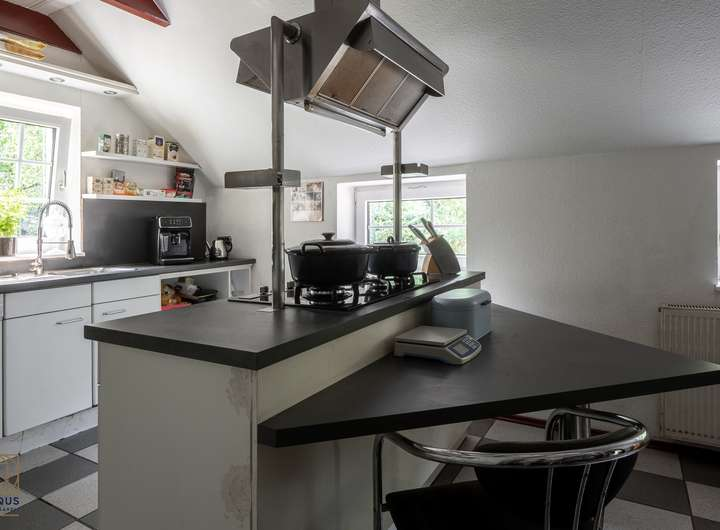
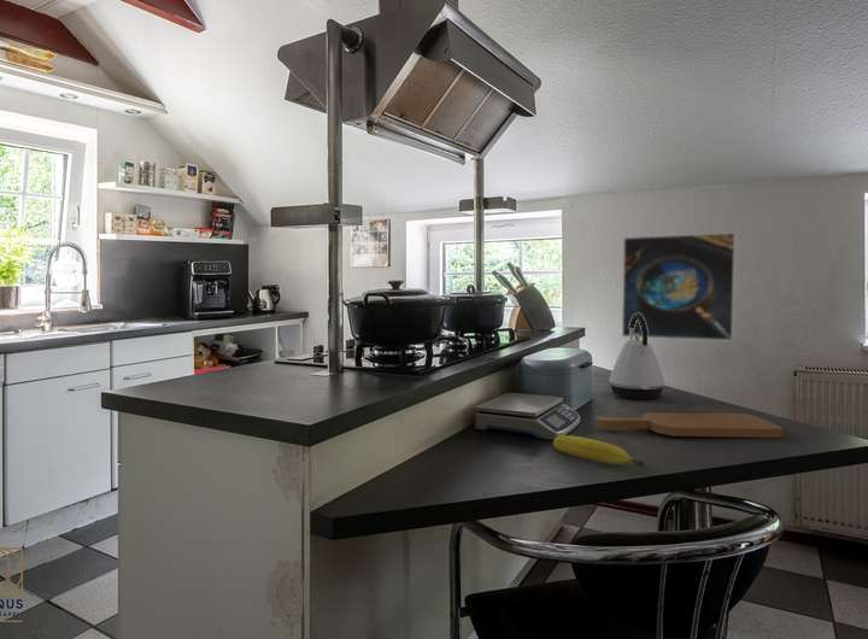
+ kettle (637, 354)
+ cutting board (680, 423)
+ fruit (588, 446)
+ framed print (676, 287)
